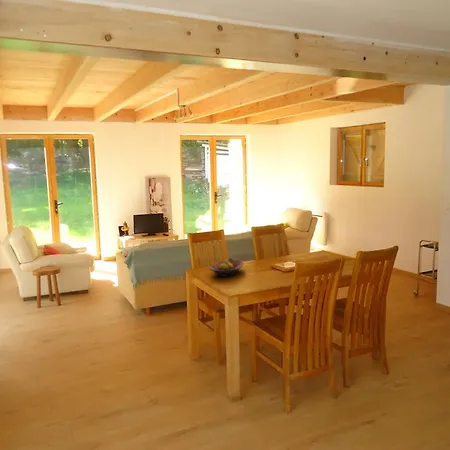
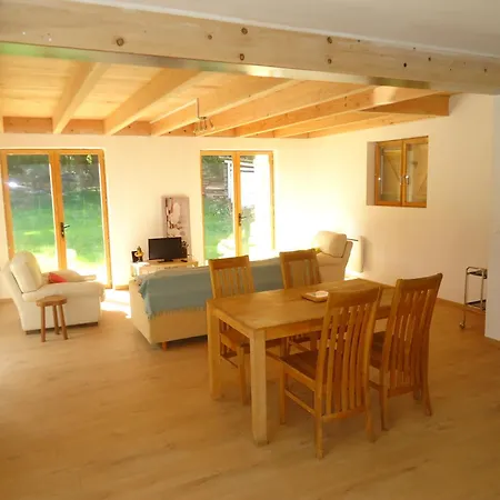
- fruit bowl (227, 265)
